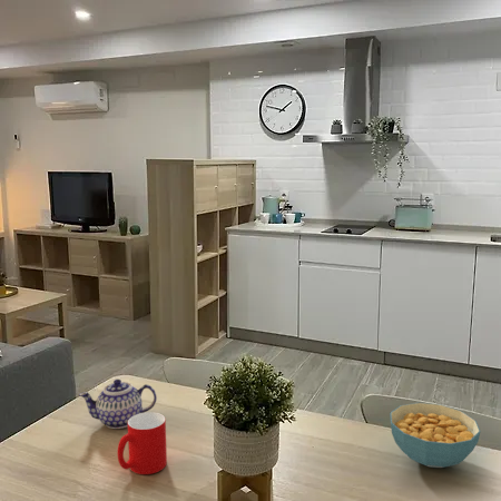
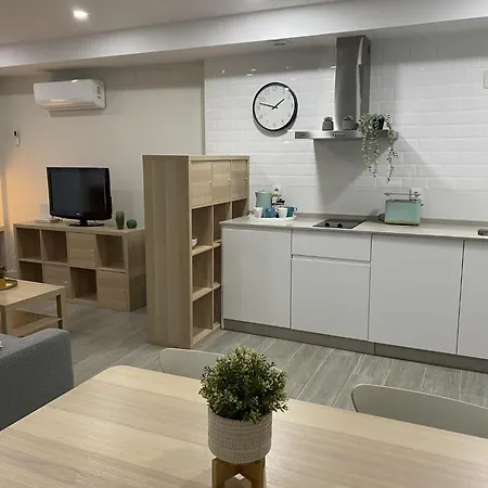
- cup (140, 445)
- teapot (118, 401)
- cereal bowl (432, 441)
